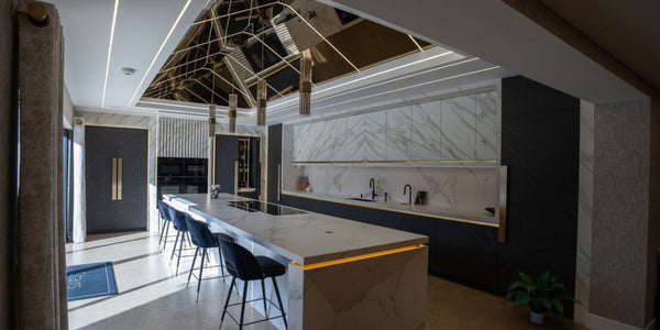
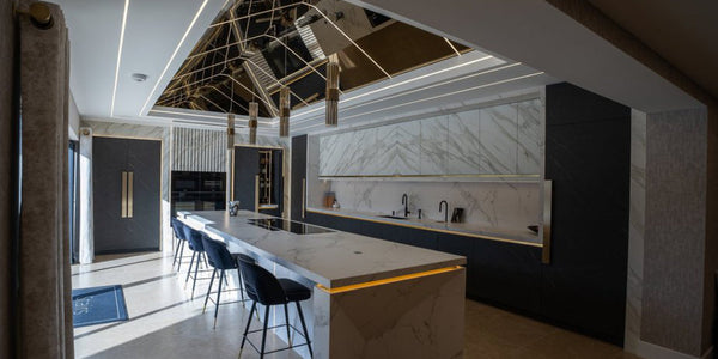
- potted plant (539, 296)
